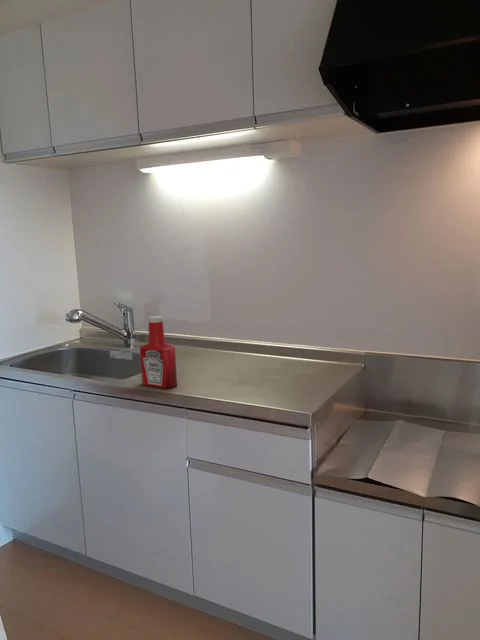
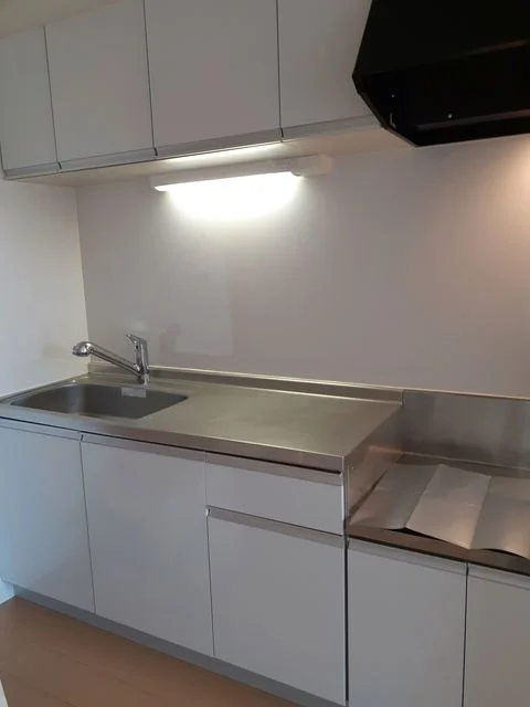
- soap bottle (157, 350)
